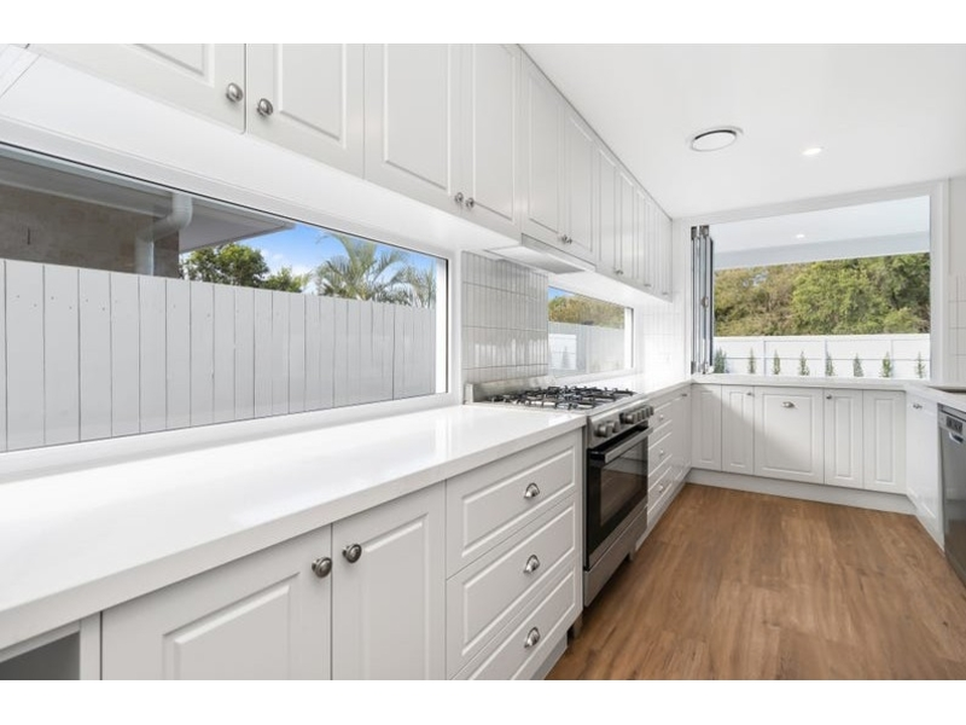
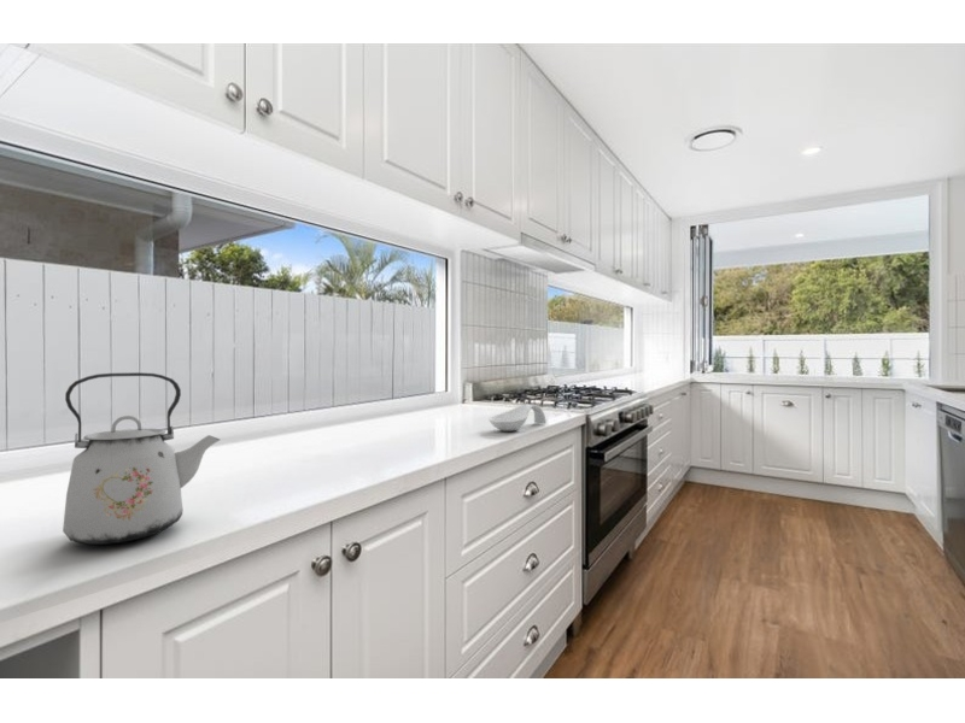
+ kettle (148, 451)
+ spoon rest (519, 416)
